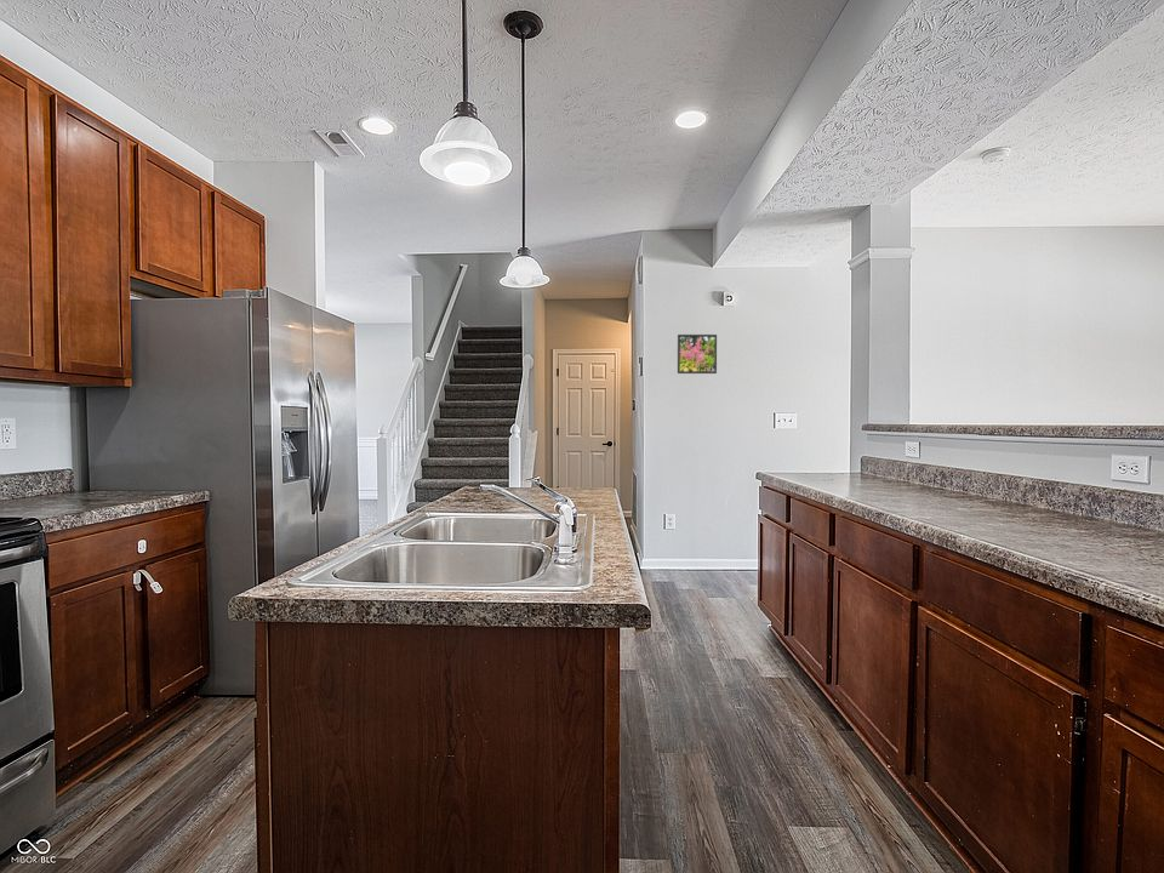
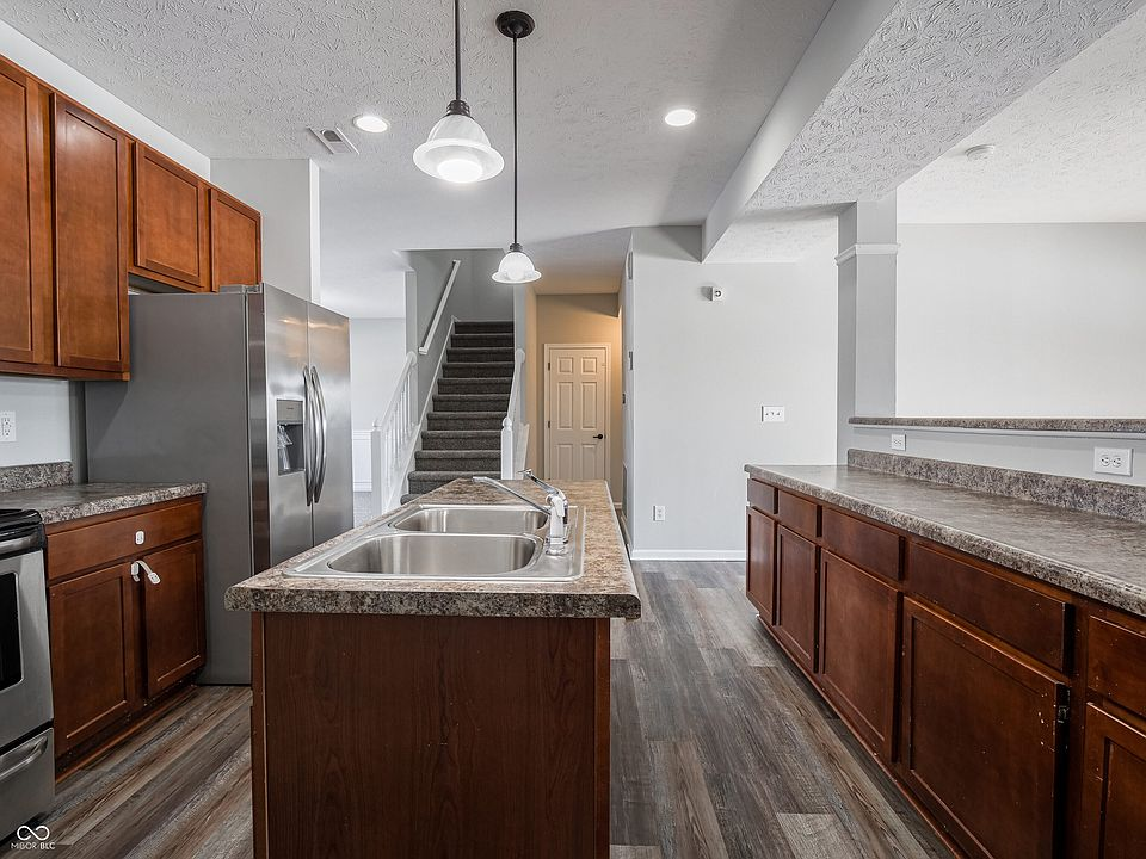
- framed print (696, 354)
